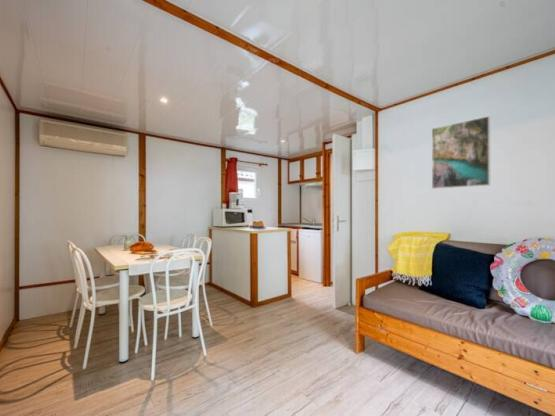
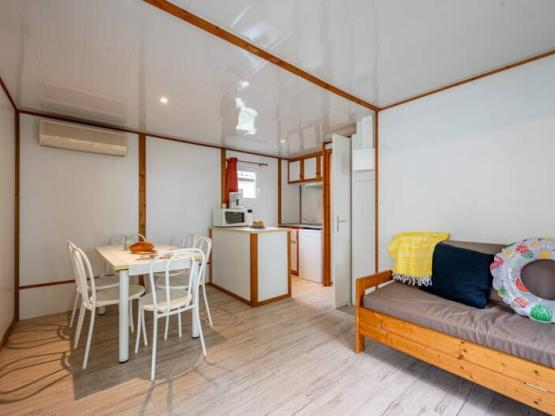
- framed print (458, 155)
